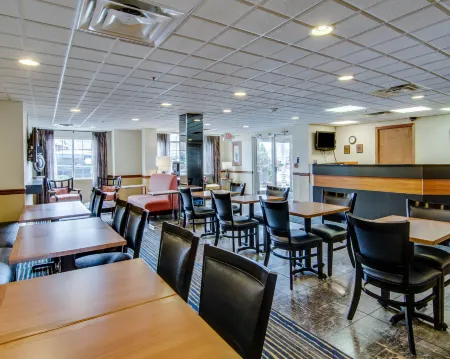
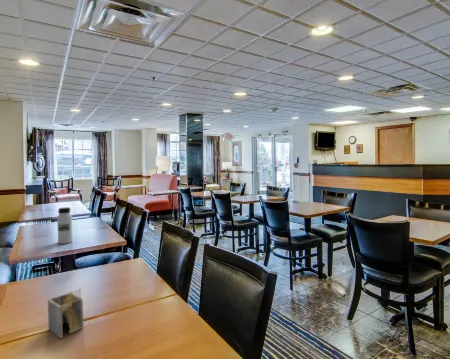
+ water bottle (64, 225)
+ napkin holder (65, 308)
